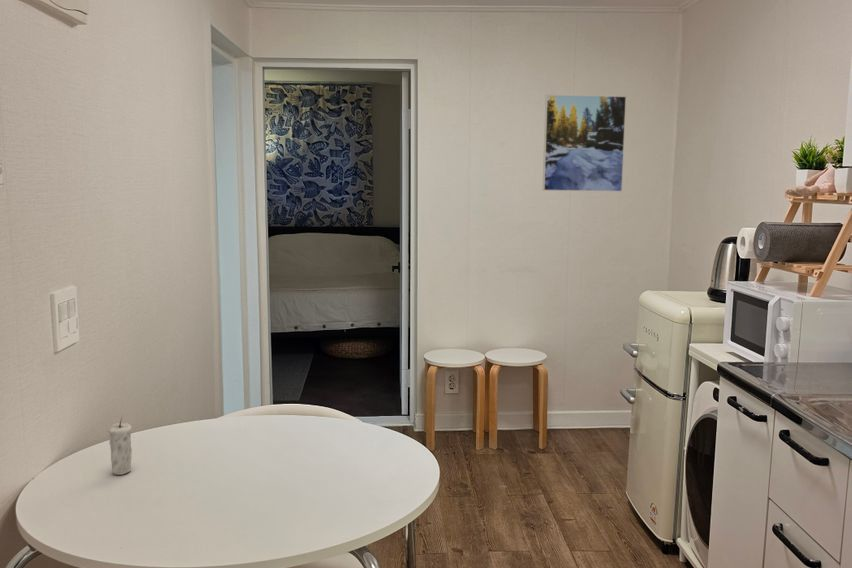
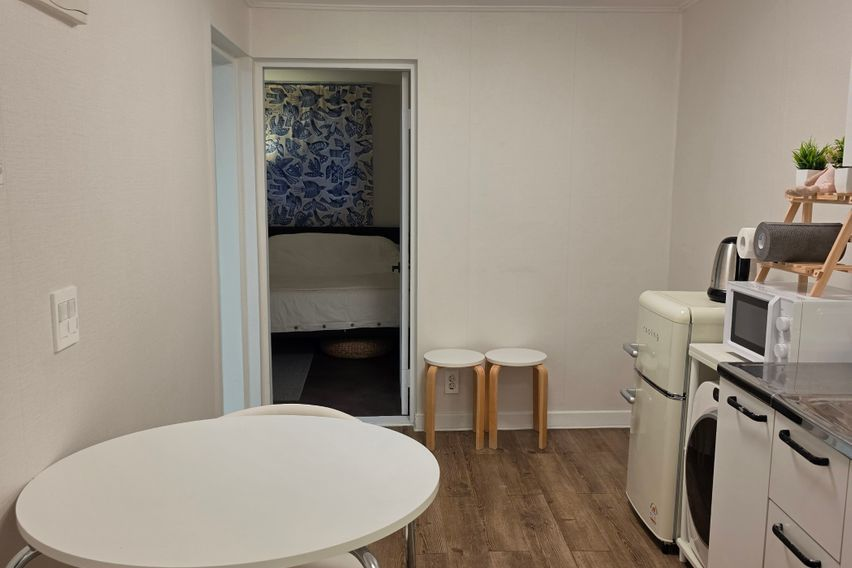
- candle (120, 443)
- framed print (584, 143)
